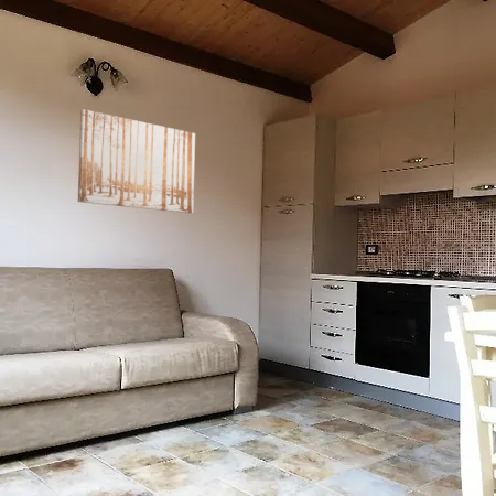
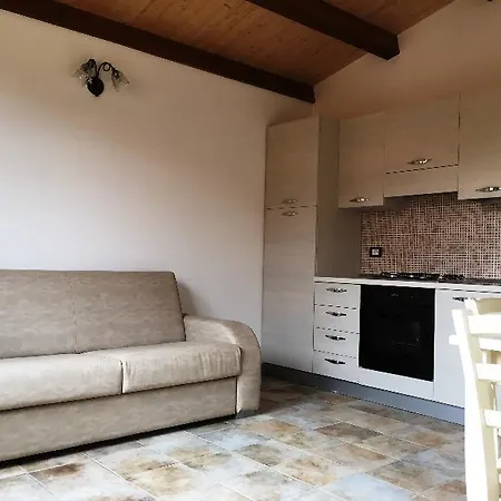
- wall art (140, 164)
